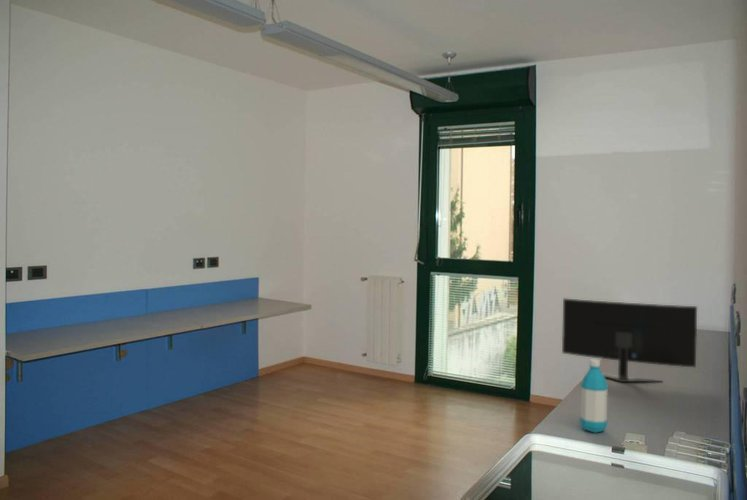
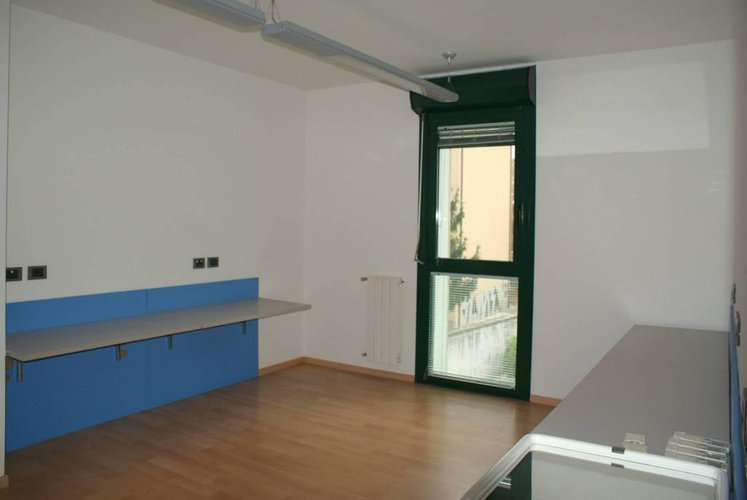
- water bottle (594, 395)
- monitor (625, 341)
